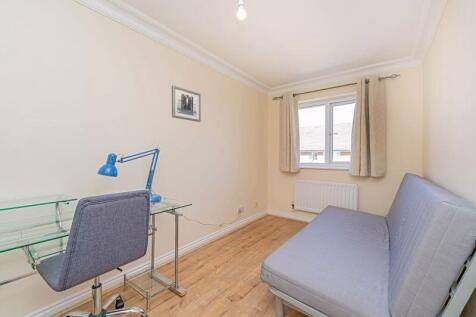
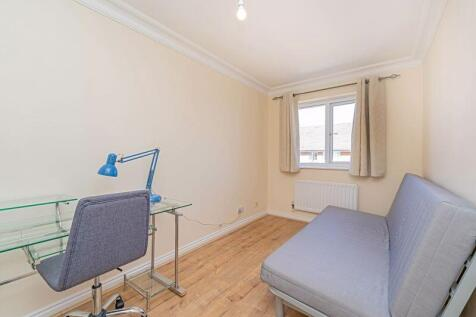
- wall art (187, 104)
